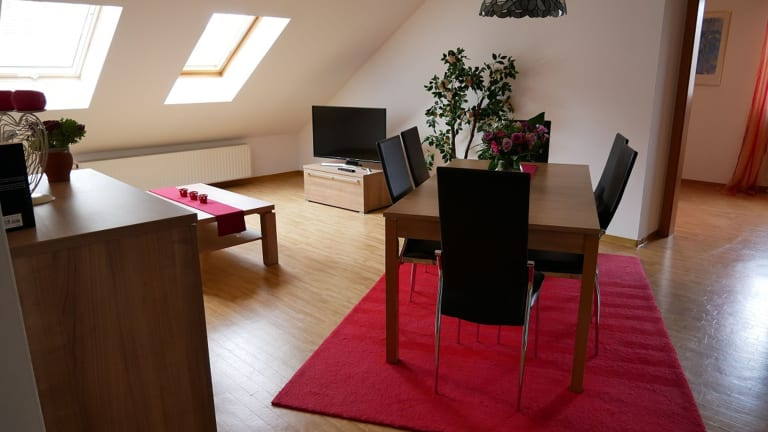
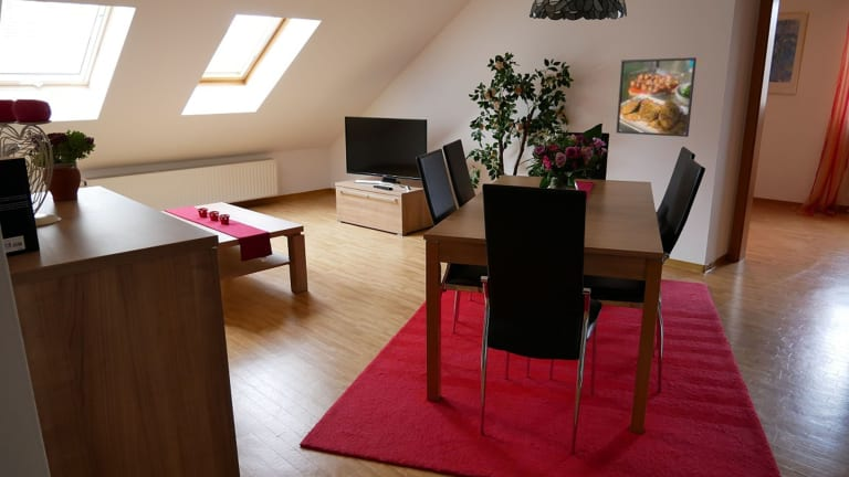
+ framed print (653, 97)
